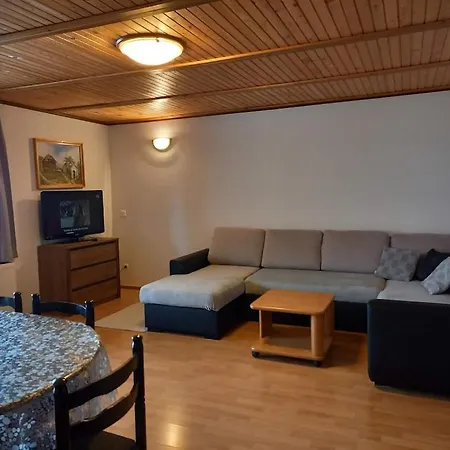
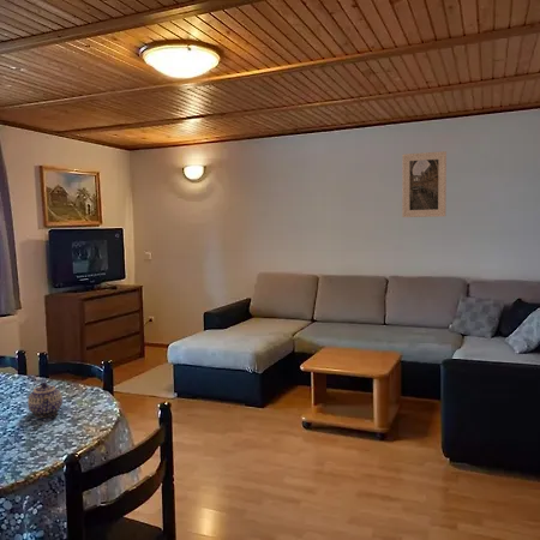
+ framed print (424, 185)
+ teapot (44, 397)
